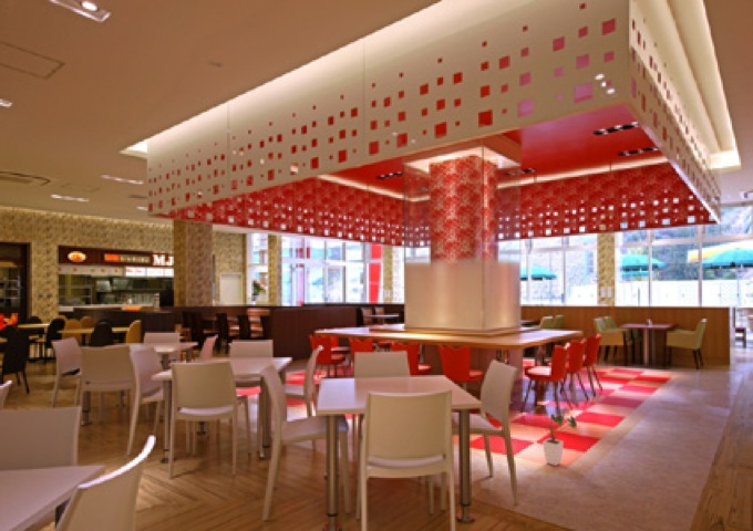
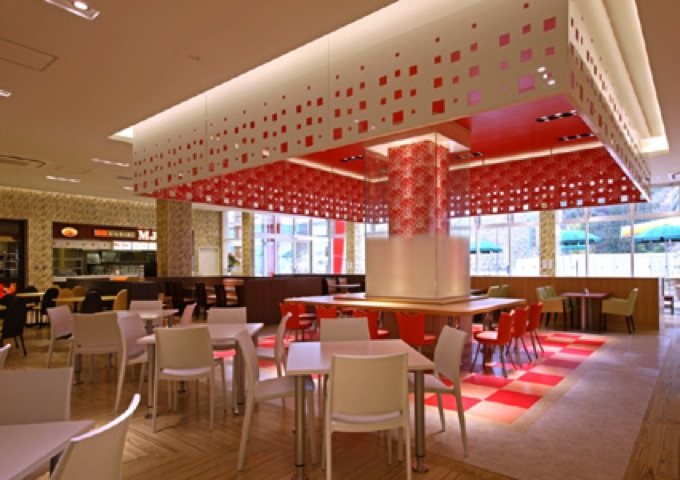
- house plant (551, 436)
